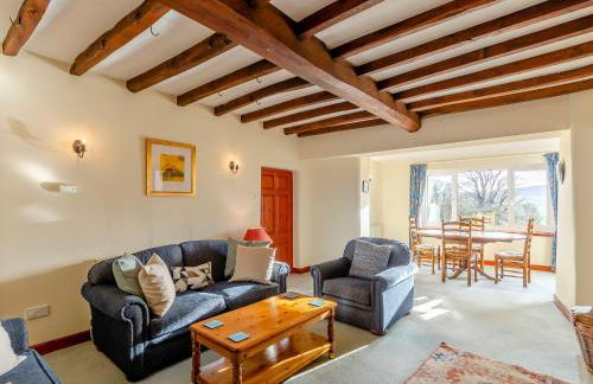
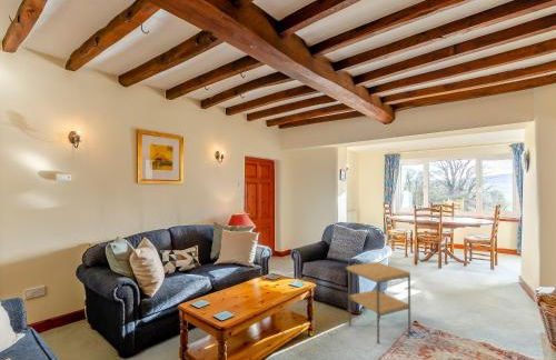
+ side table (377, 298)
